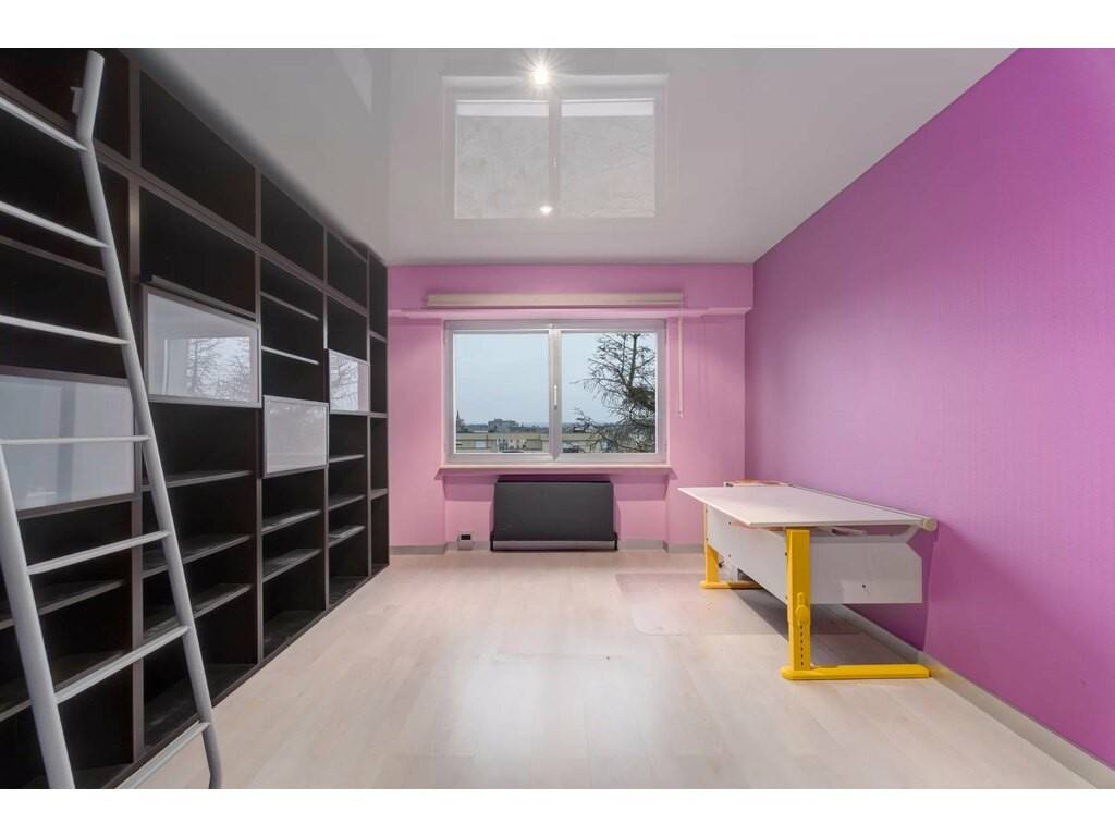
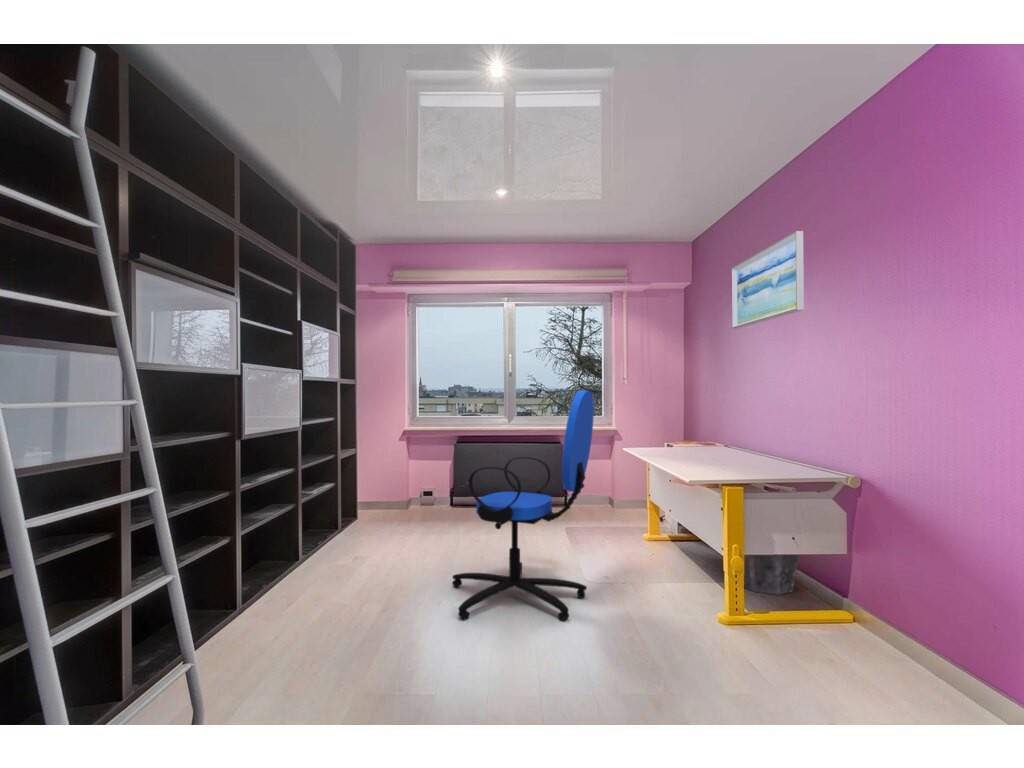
+ waste bin (762, 555)
+ office chair (516, 493)
+ wall art (763, 286)
